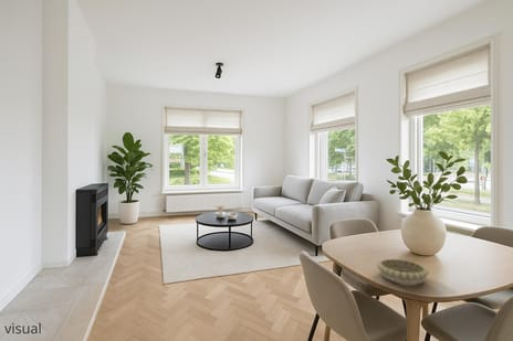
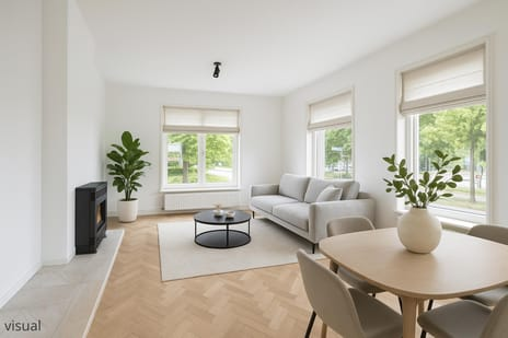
- decorative bowl (401, 271)
